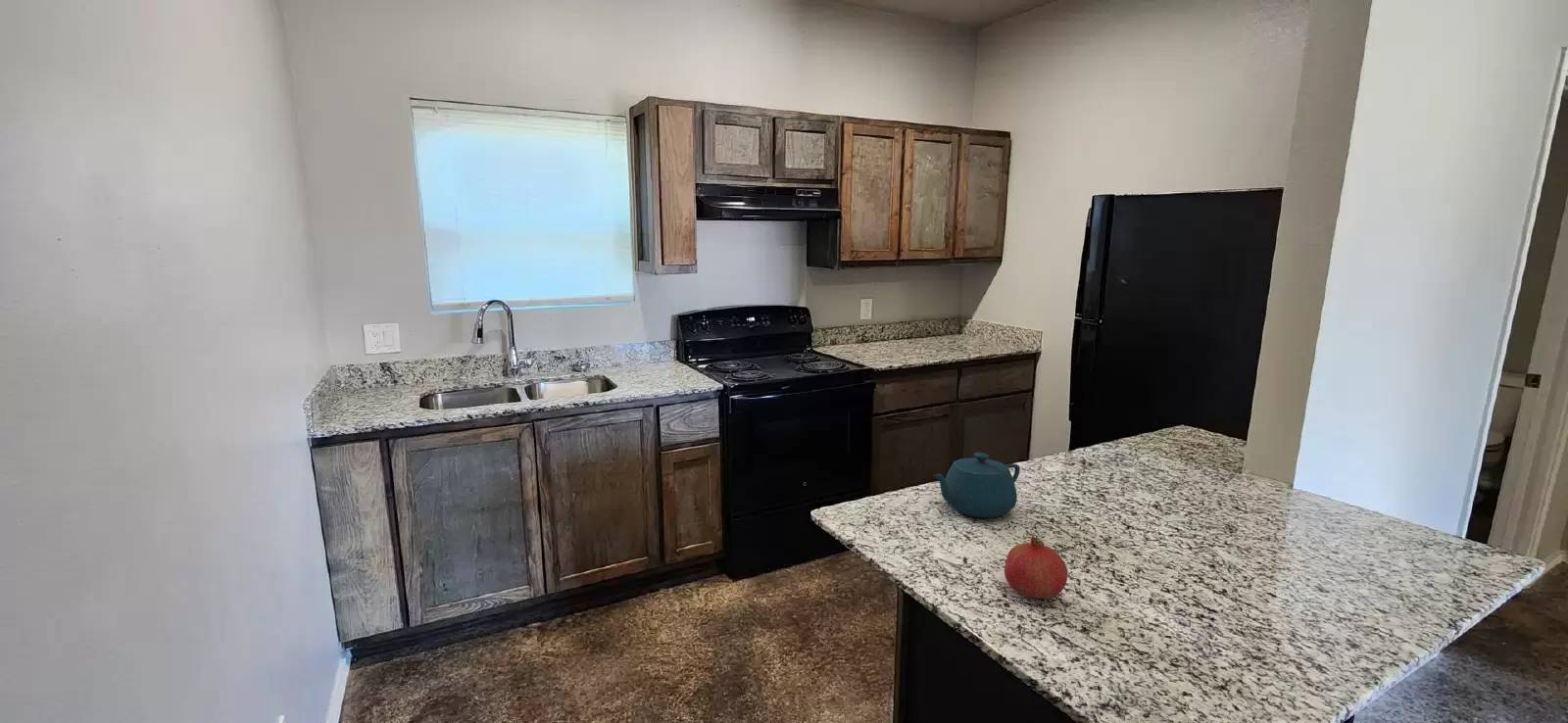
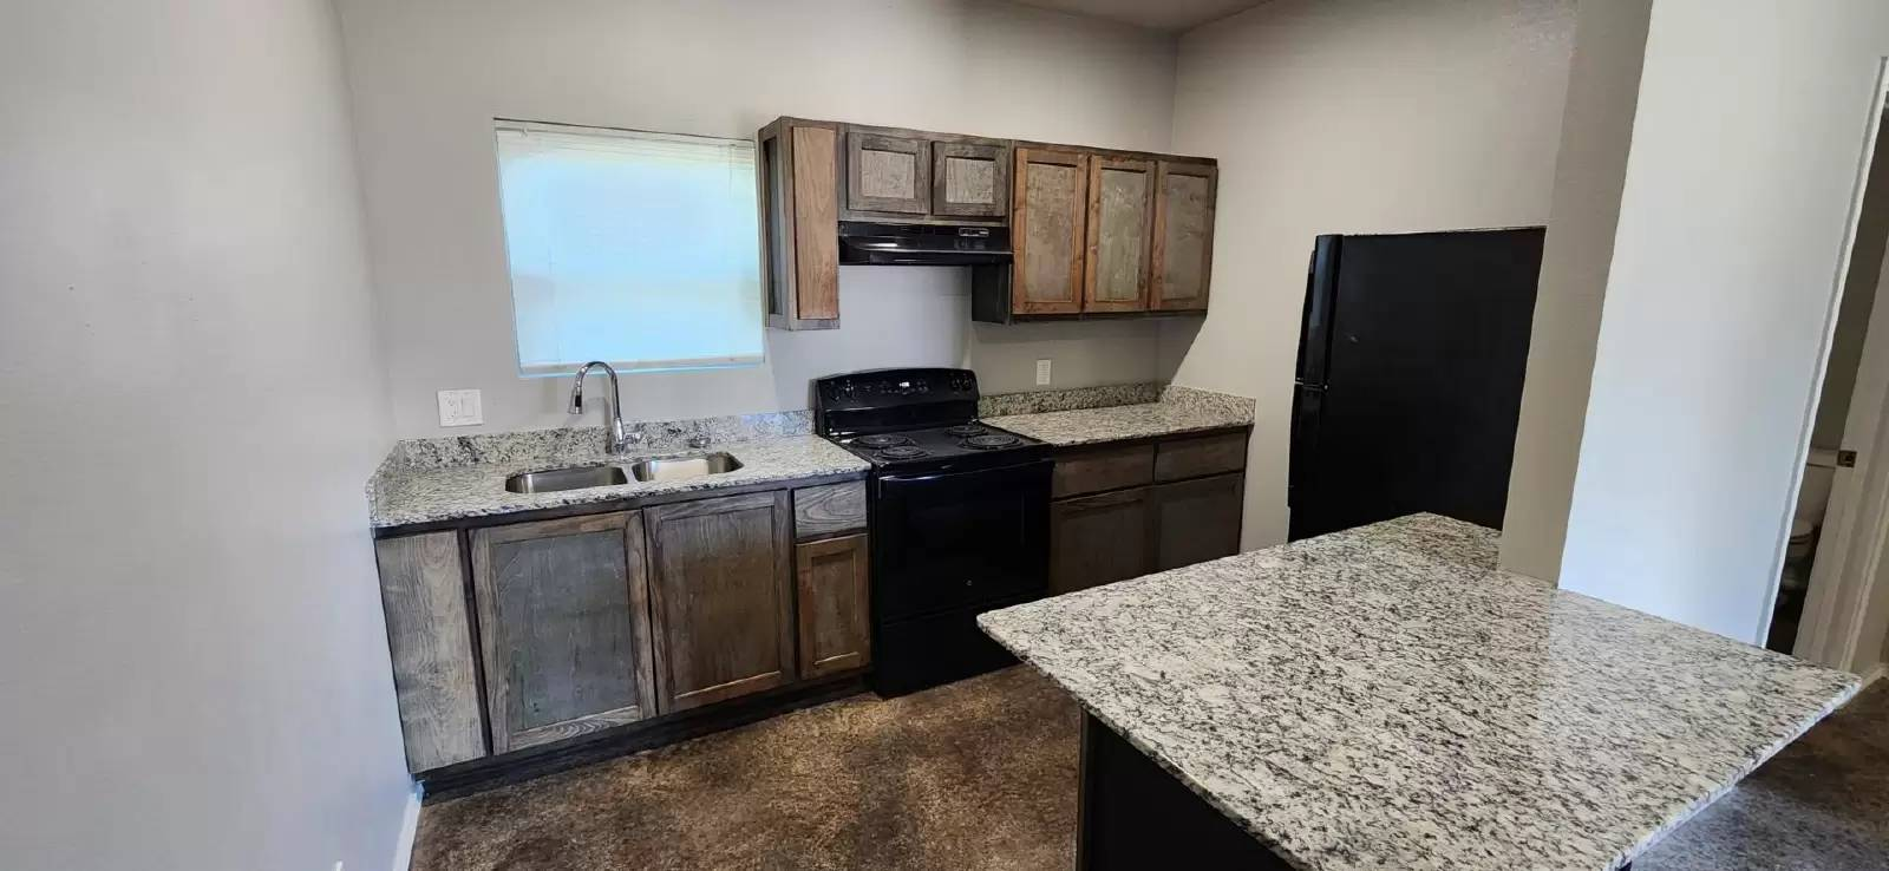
- fruit (1034, 565)
- teapot (977, 482)
